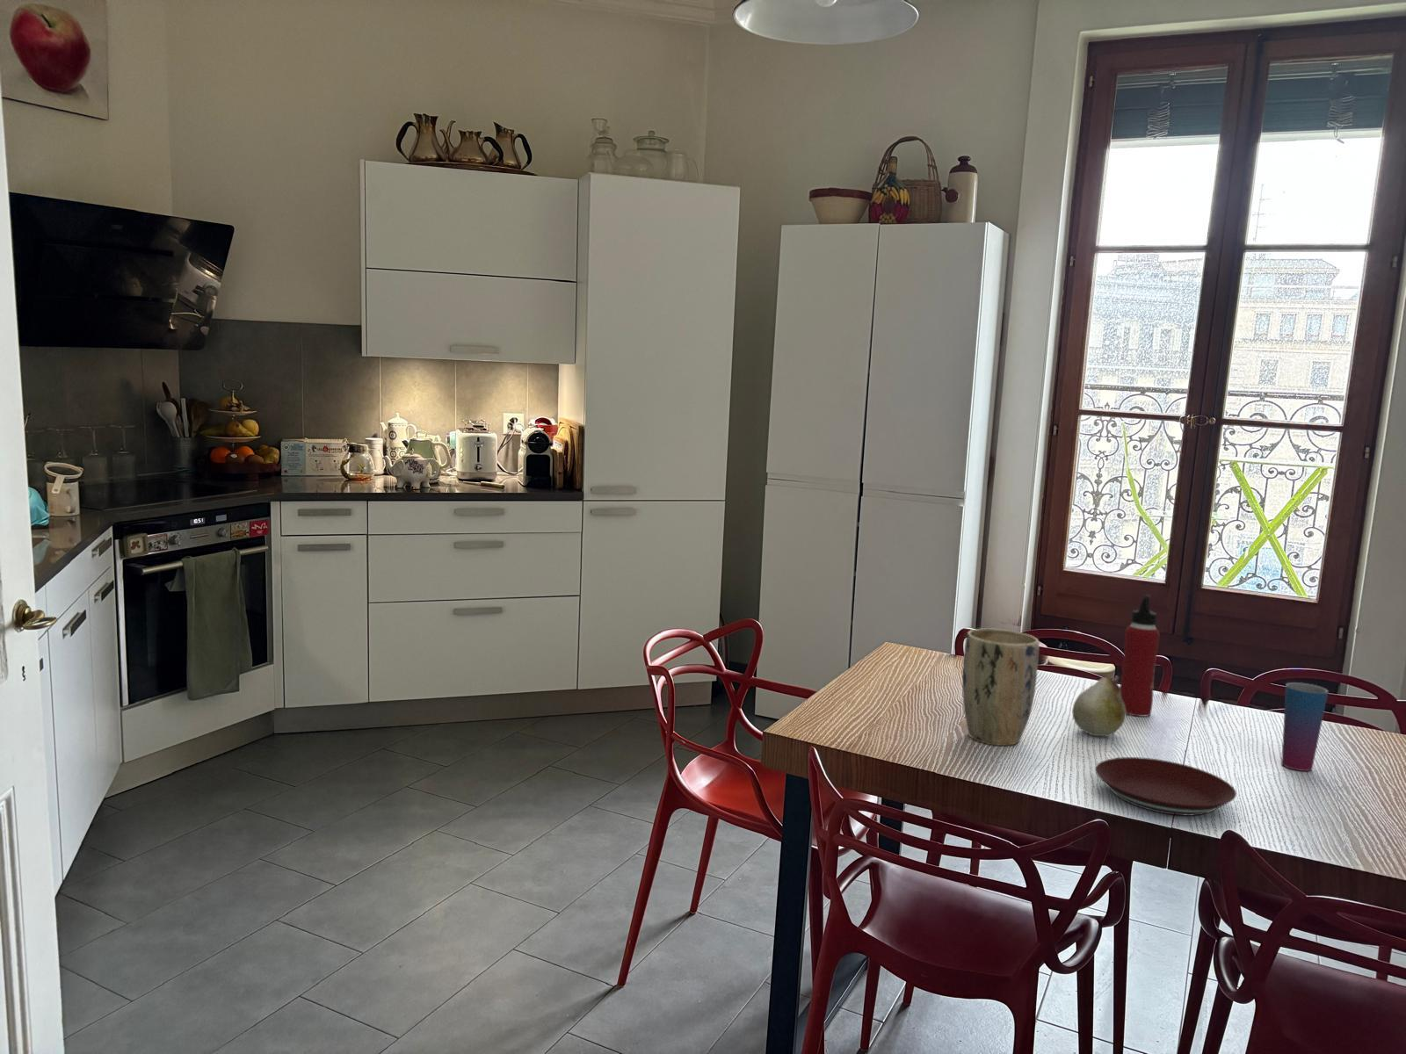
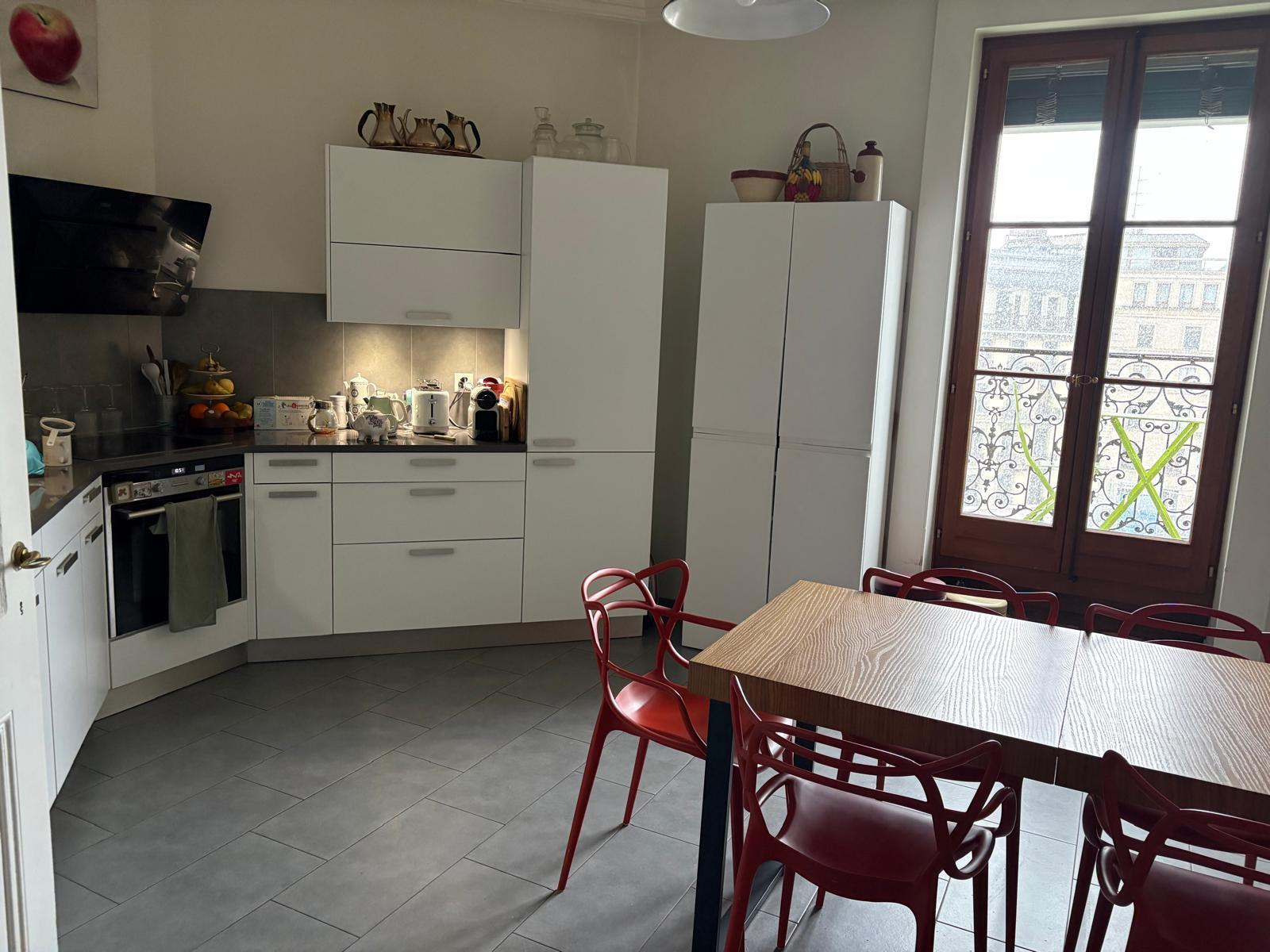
- plant pot (997, 686)
- fruit (1099, 703)
- plate (1162, 788)
- cup (1302, 726)
- water bottle (1139, 654)
